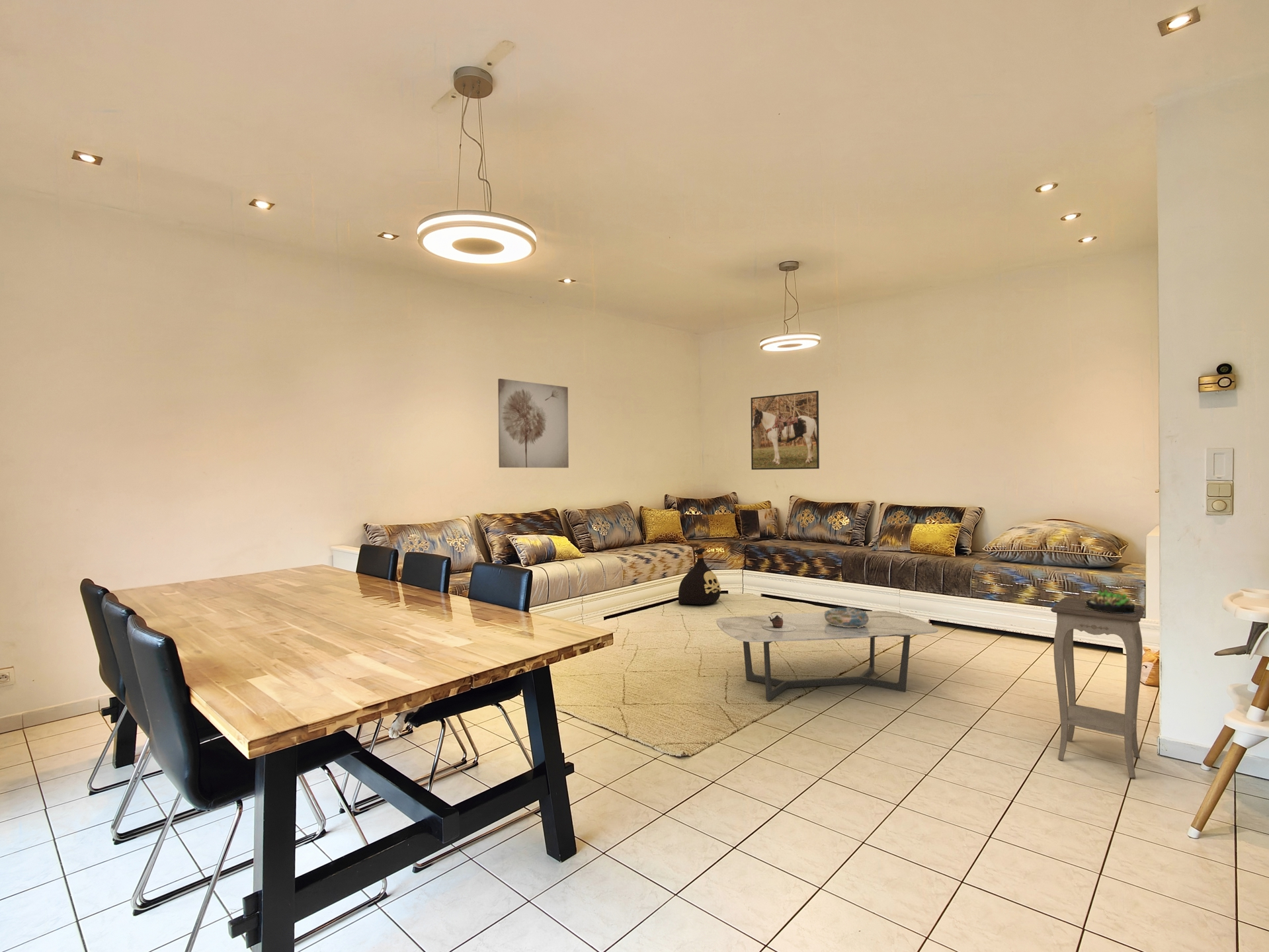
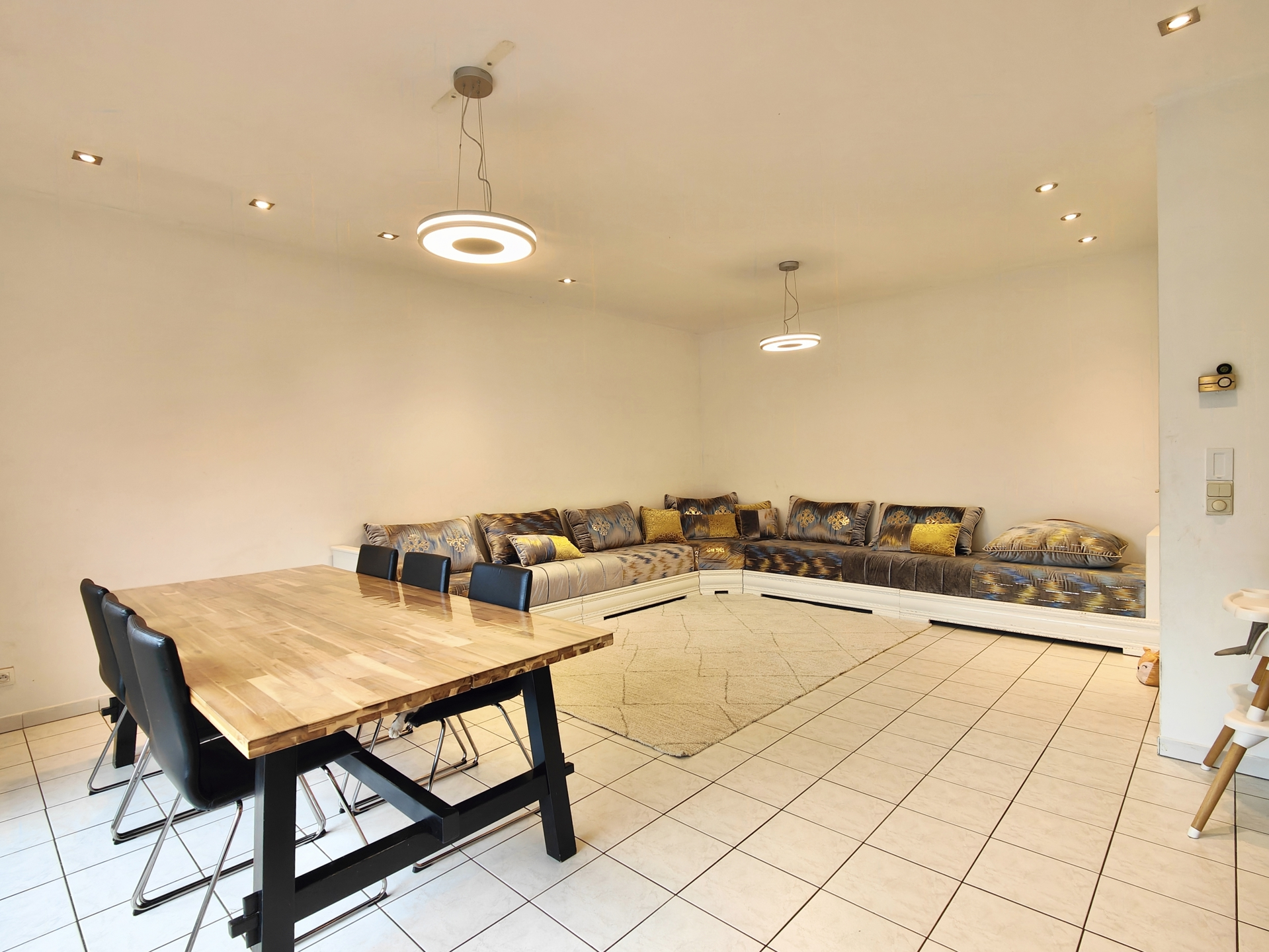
- accent table (1075, 682)
- coffee table (823, 639)
- decorative bowl (846, 617)
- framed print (784, 432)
- teapot (778, 619)
- bag (700, 576)
- wall art (535, 425)
- succulent plant (1111, 600)
